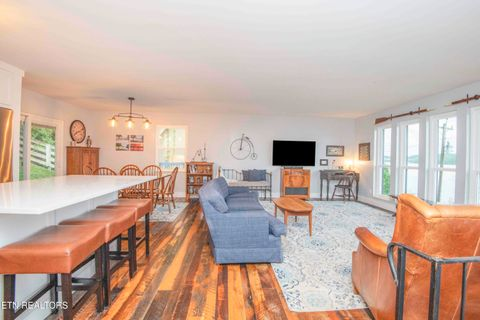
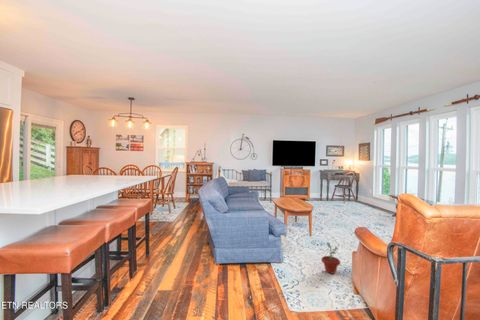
+ potted plant (330, 257)
